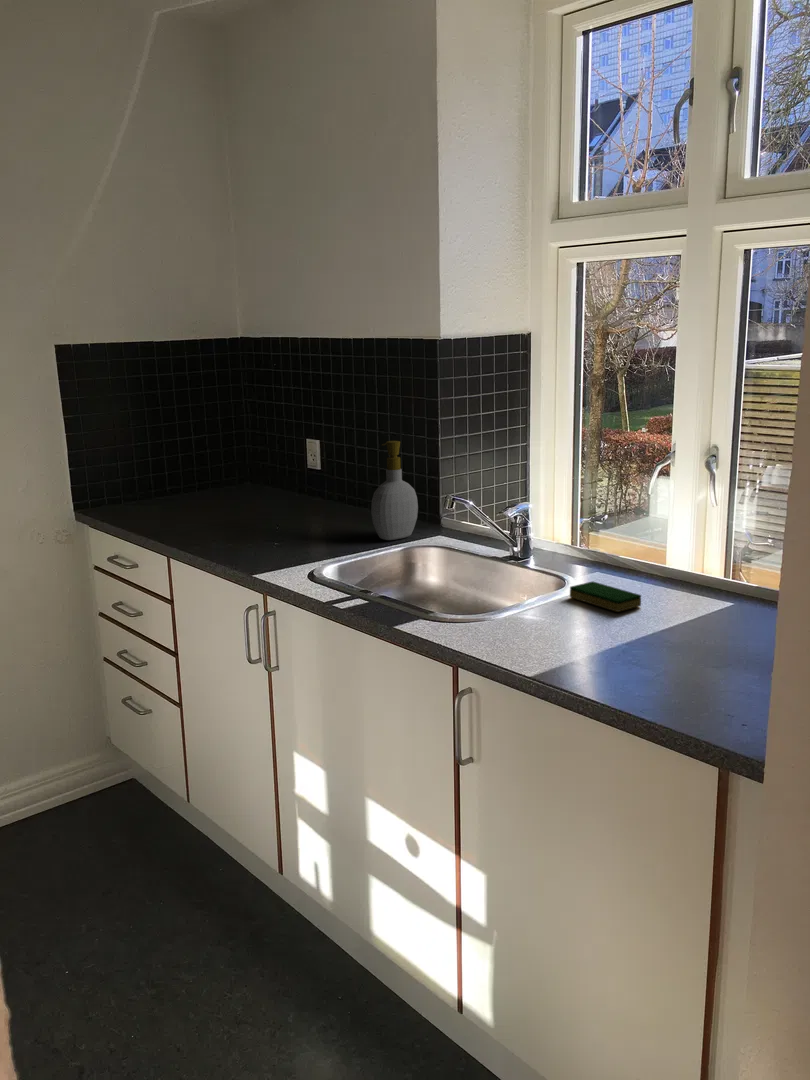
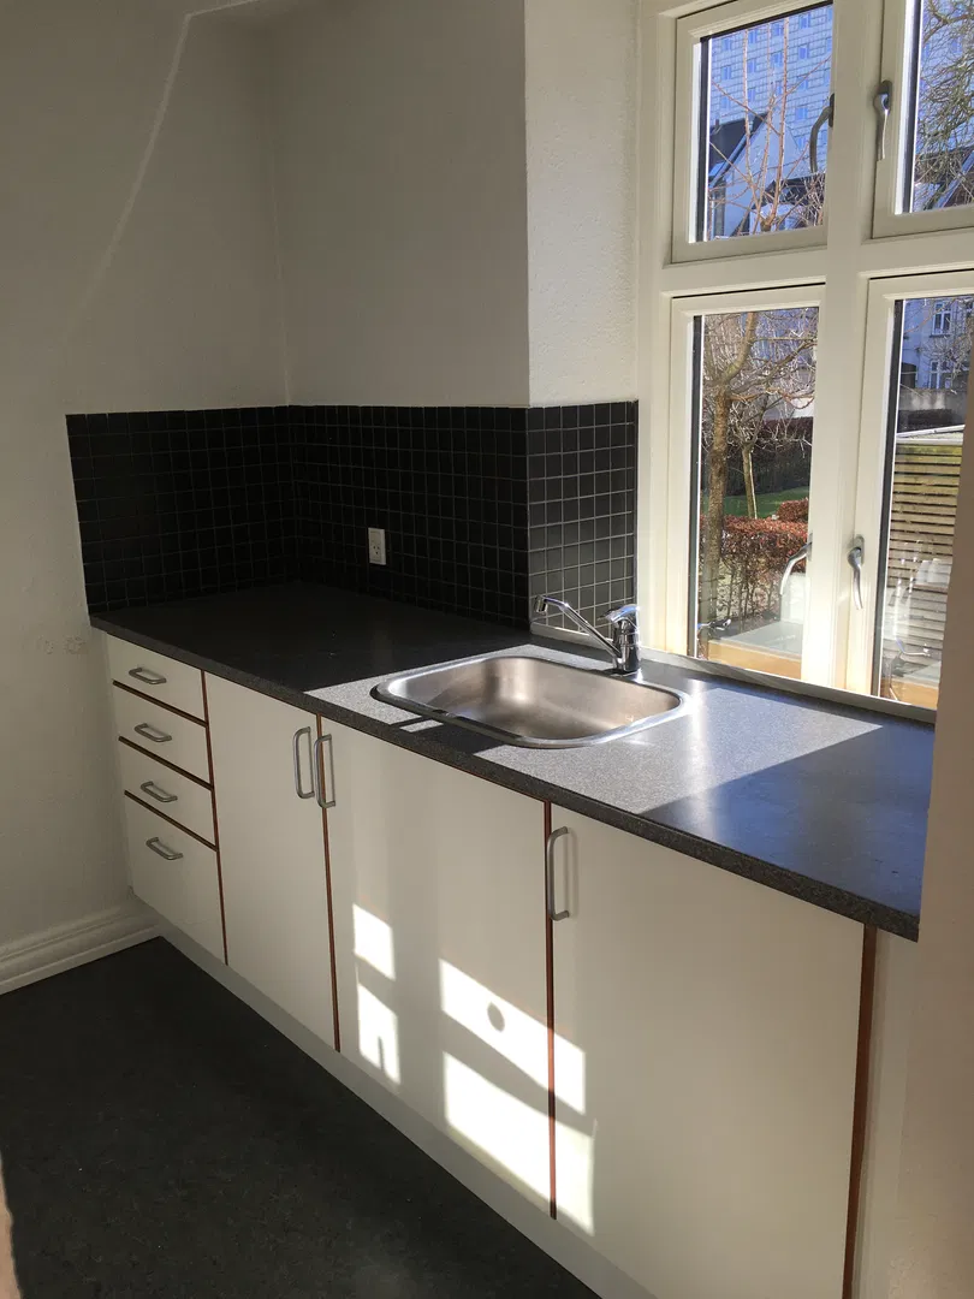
- dish sponge (604, 596)
- soap bottle (393, 489)
